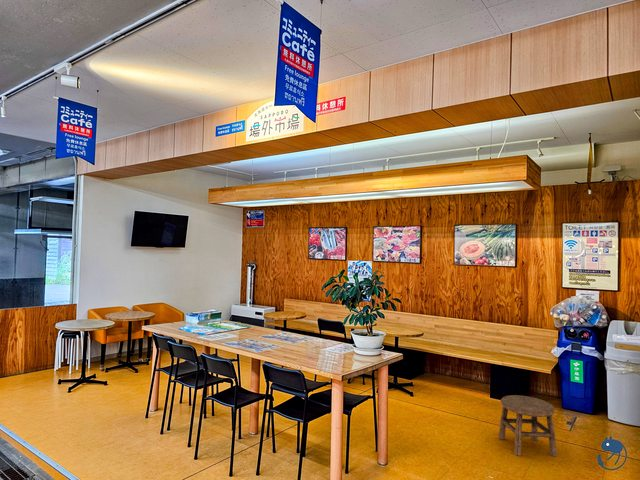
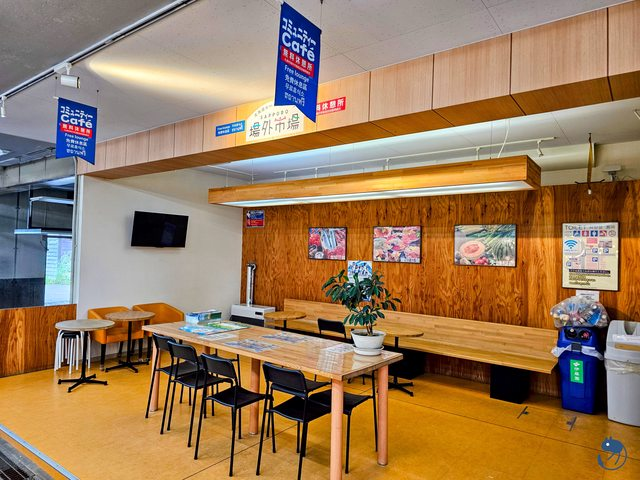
- stool (526, 423)
